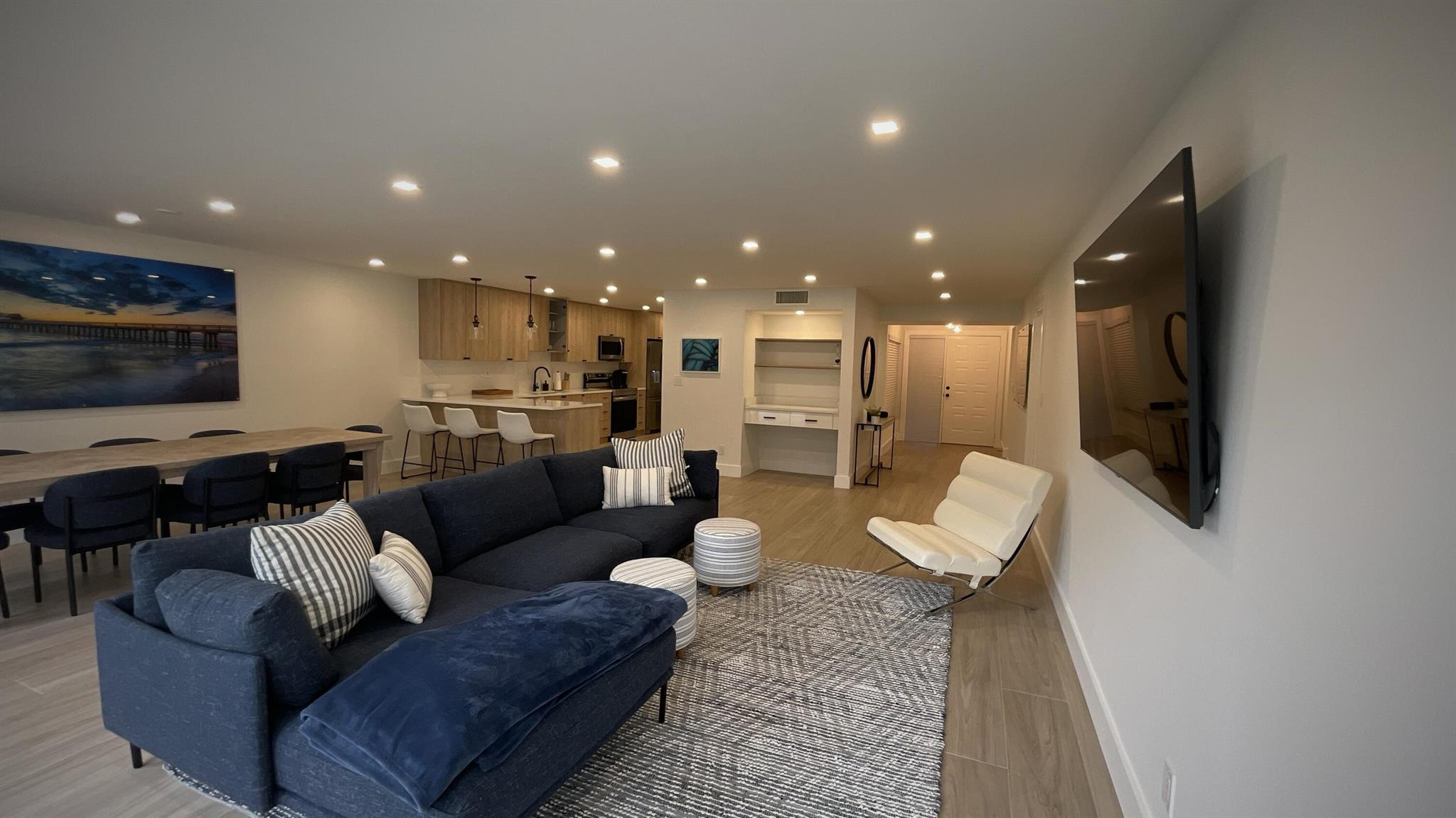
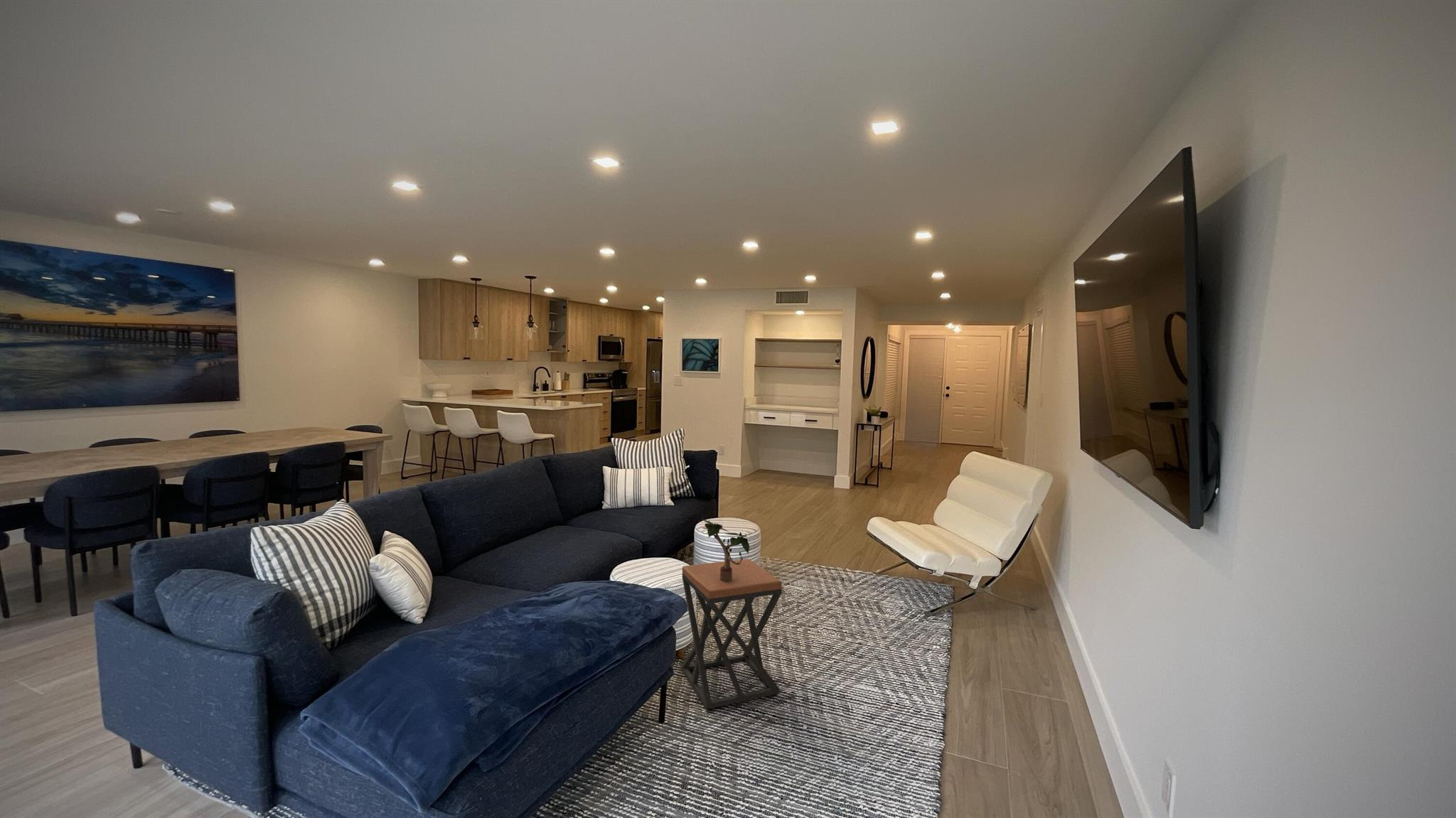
+ potted plant (722, 545)
+ stool (729, 628)
